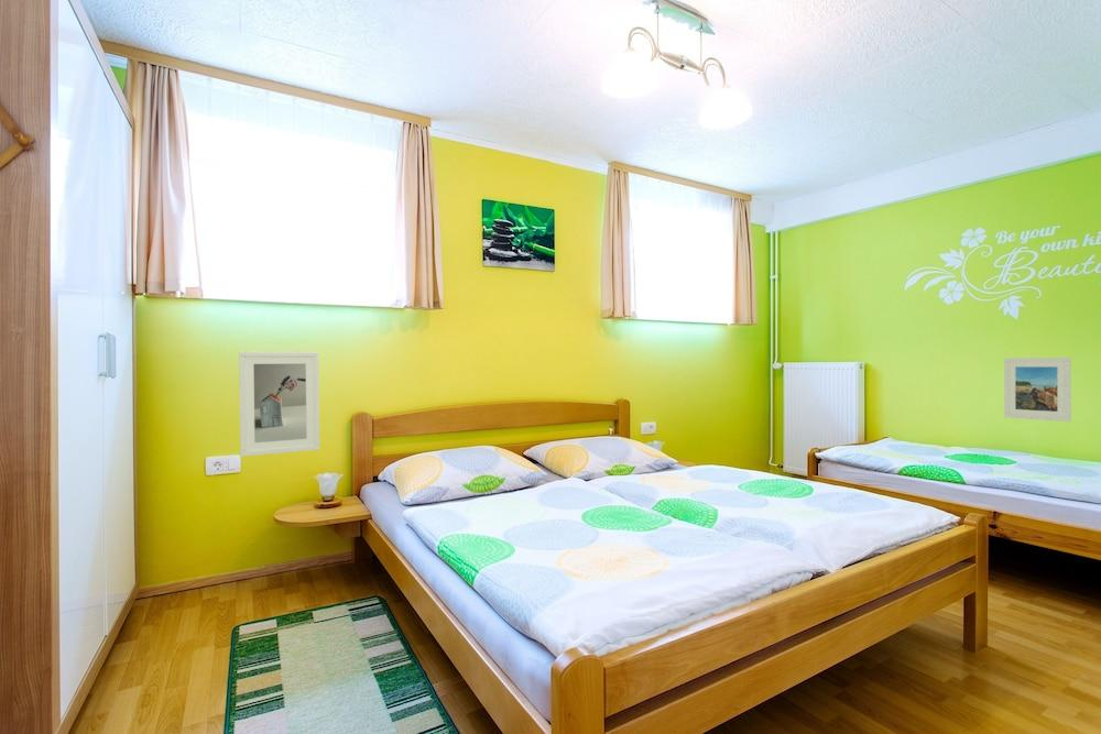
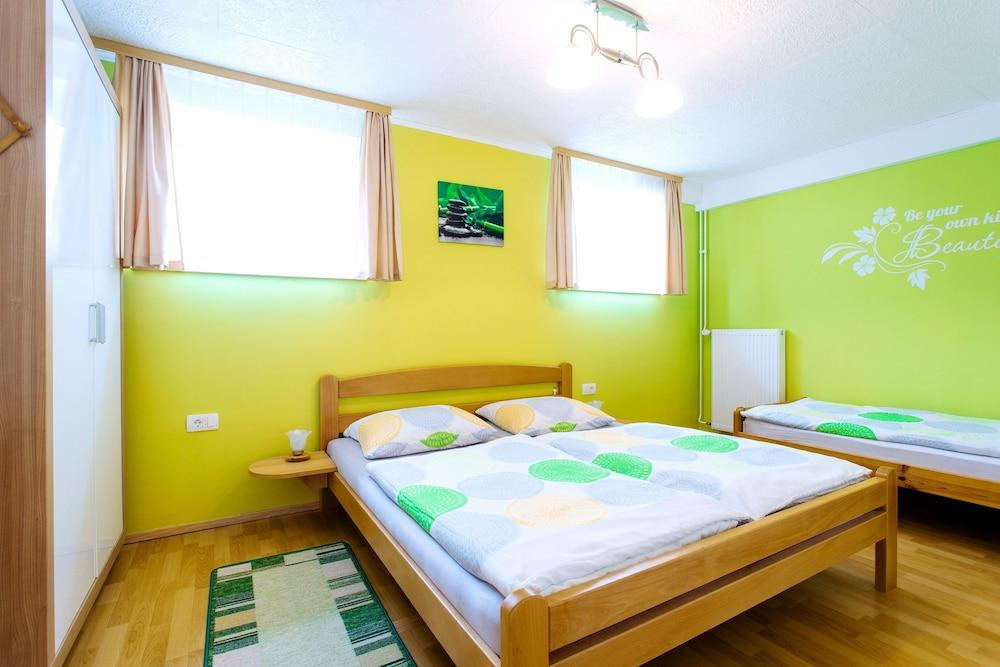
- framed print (280, 402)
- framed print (1036, 388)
